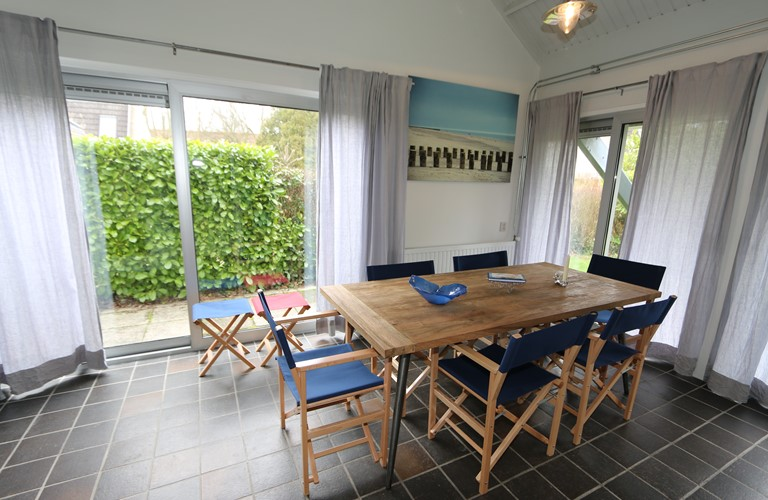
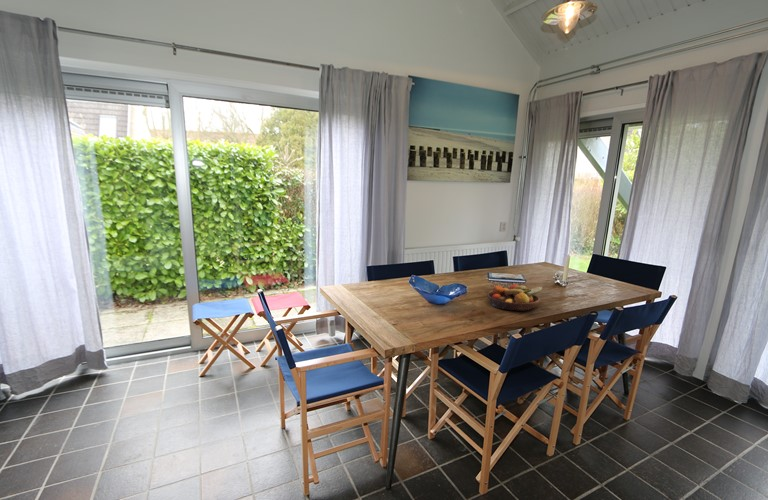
+ fruit bowl (513, 294)
